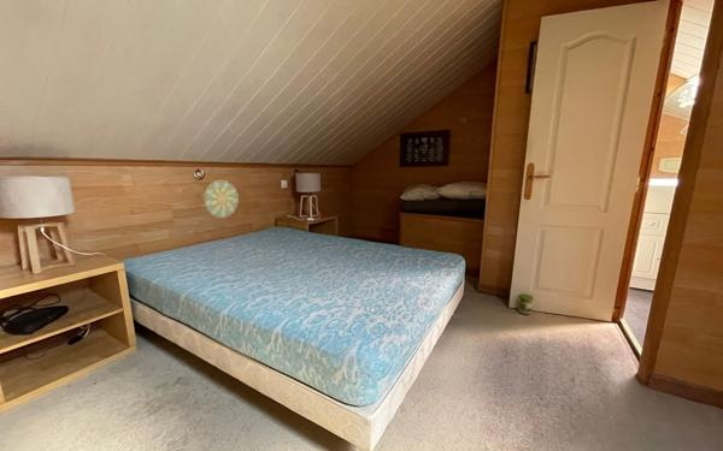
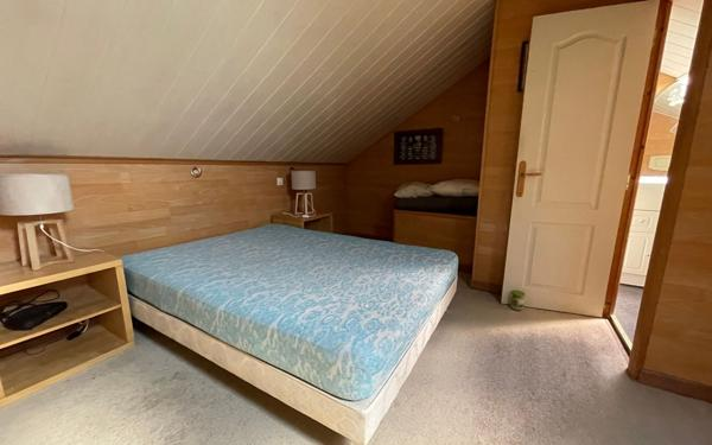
- decorative plate (222, 198)
